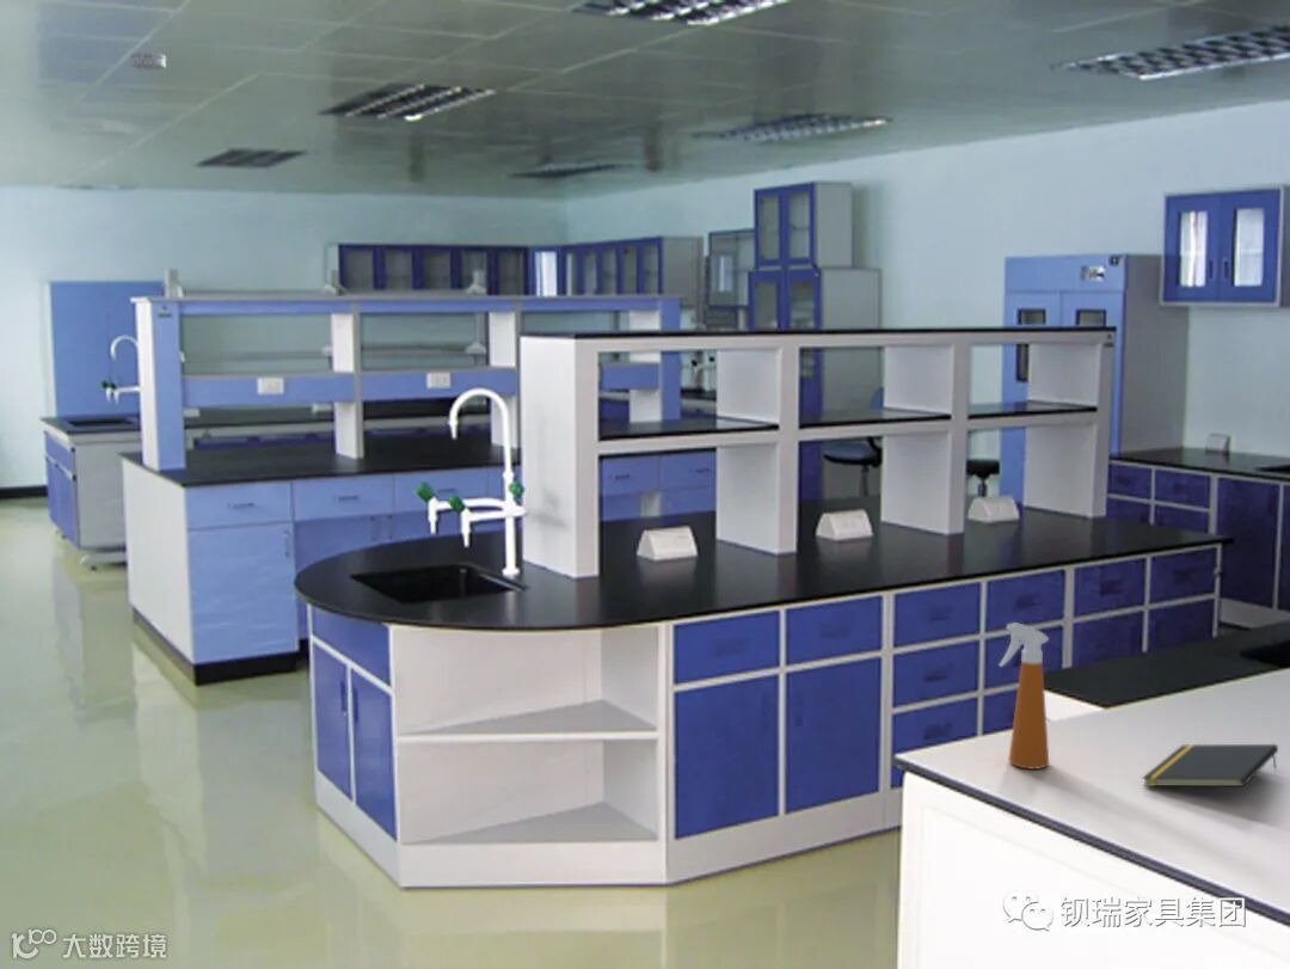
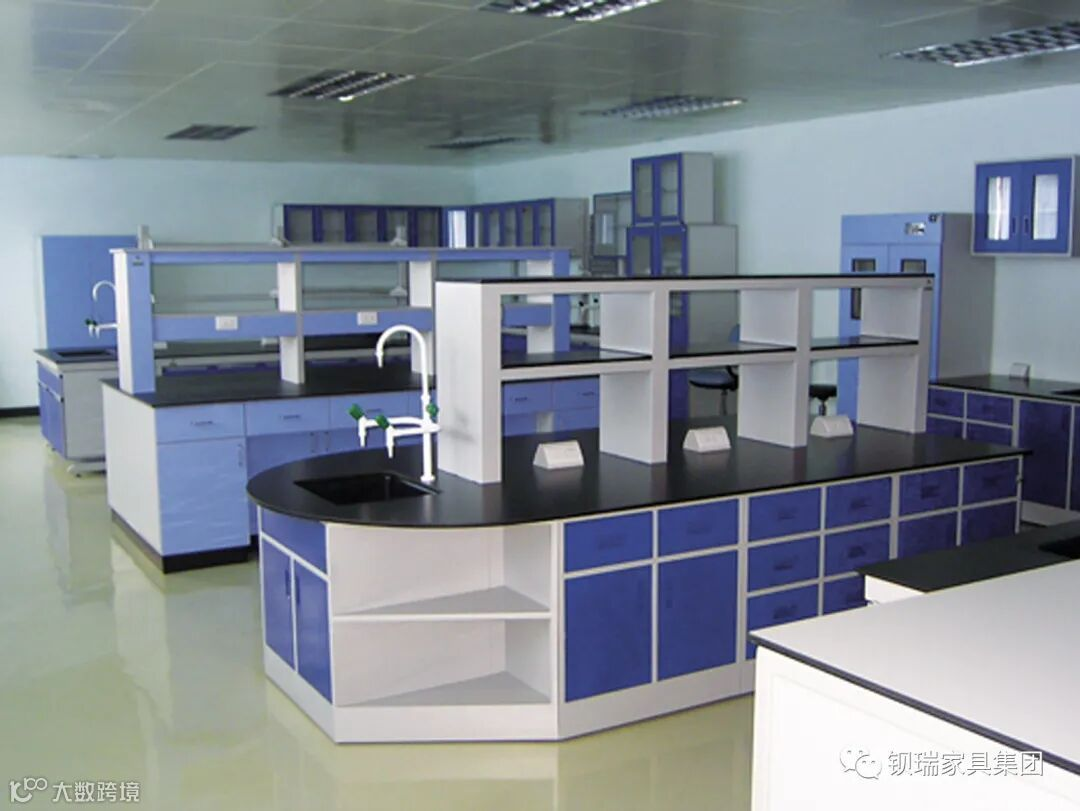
- spray bottle (1022, 693)
- smoke detector (147, 60)
- notepad (1211, 765)
